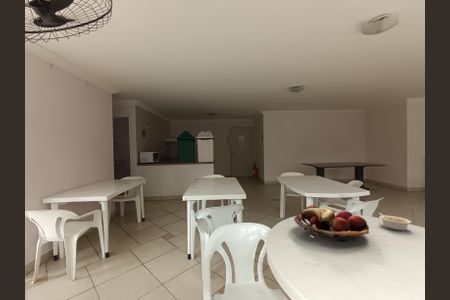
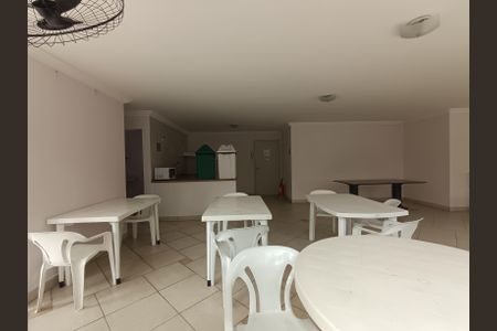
- legume (393, 222)
- fruit basket (329, 221)
